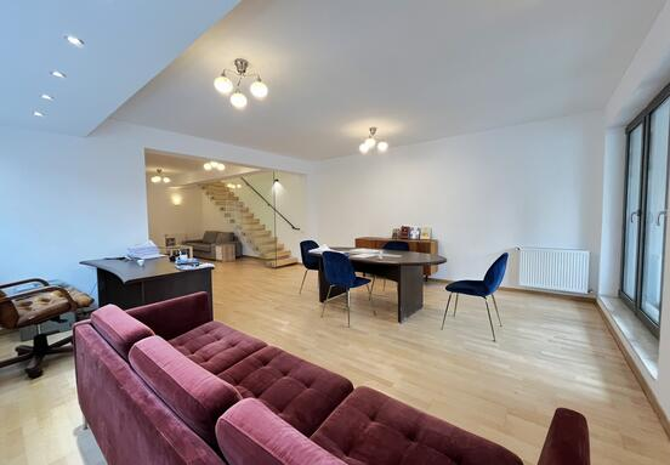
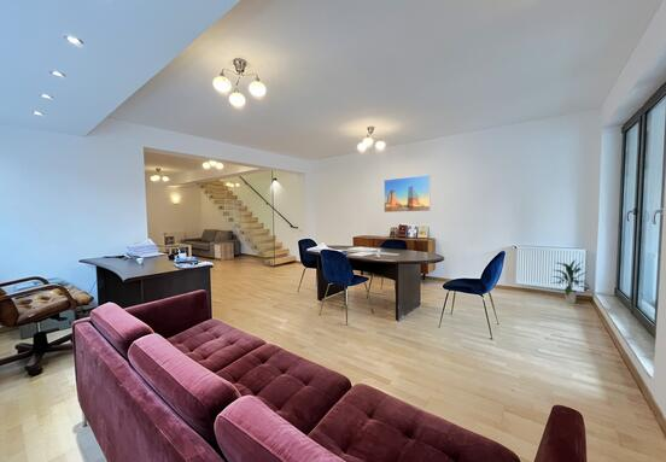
+ indoor plant (568, 280)
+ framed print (405, 194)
